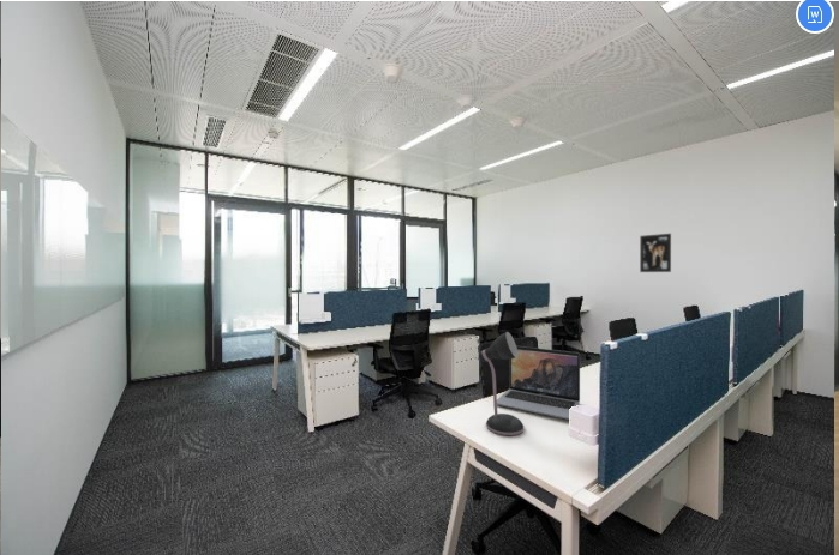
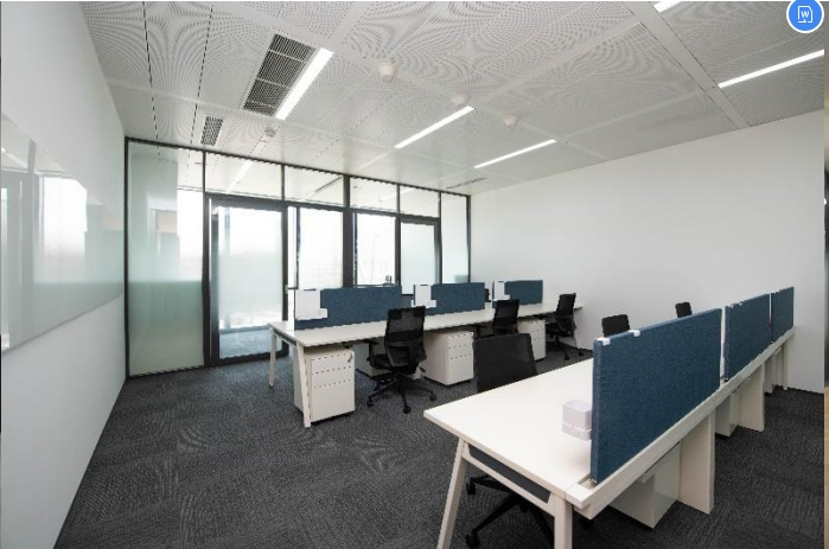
- desk lamp (495, 378)
- wall art (654, 253)
- laptop (537, 378)
